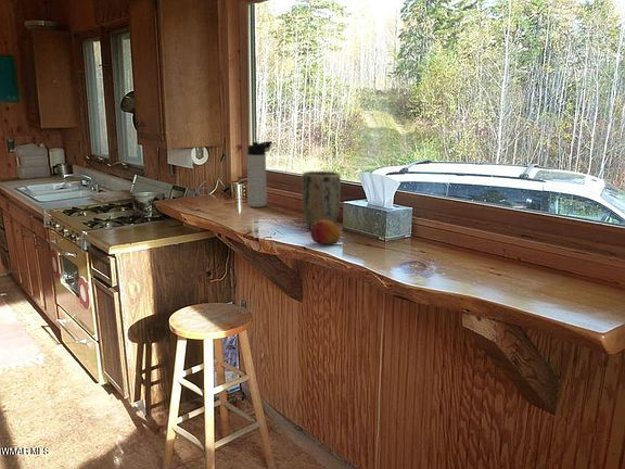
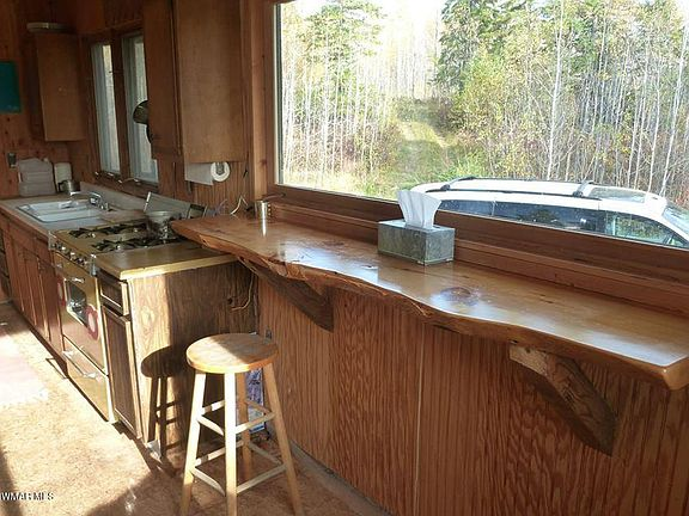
- thermos bottle (260, 174)
- plant pot (320, 201)
- fruit (324, 231)
